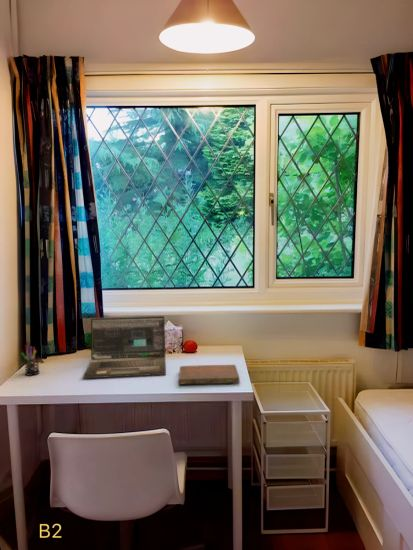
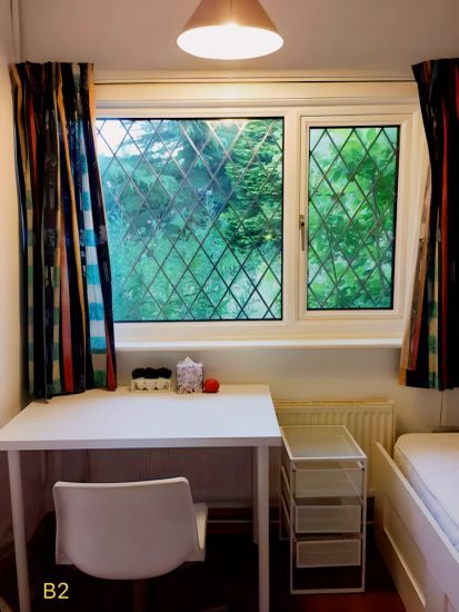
- notebook (208, 374)
- laptop (126, 344)
- pen holder (29, 360)
